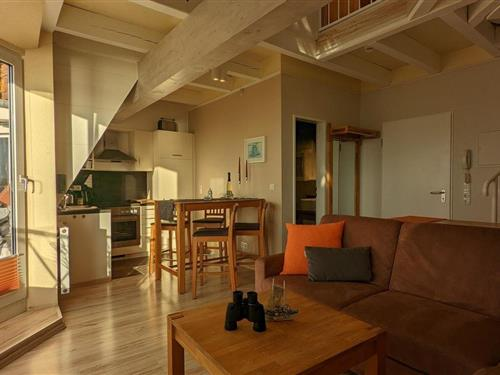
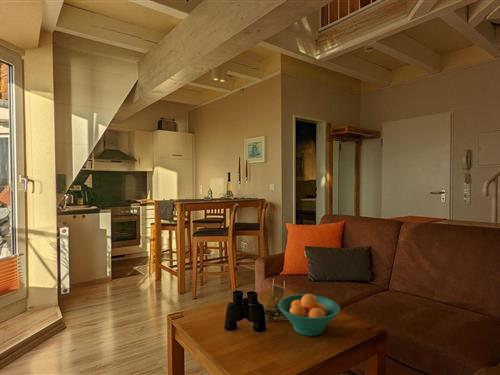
+ fruit bowl (308, 311)
